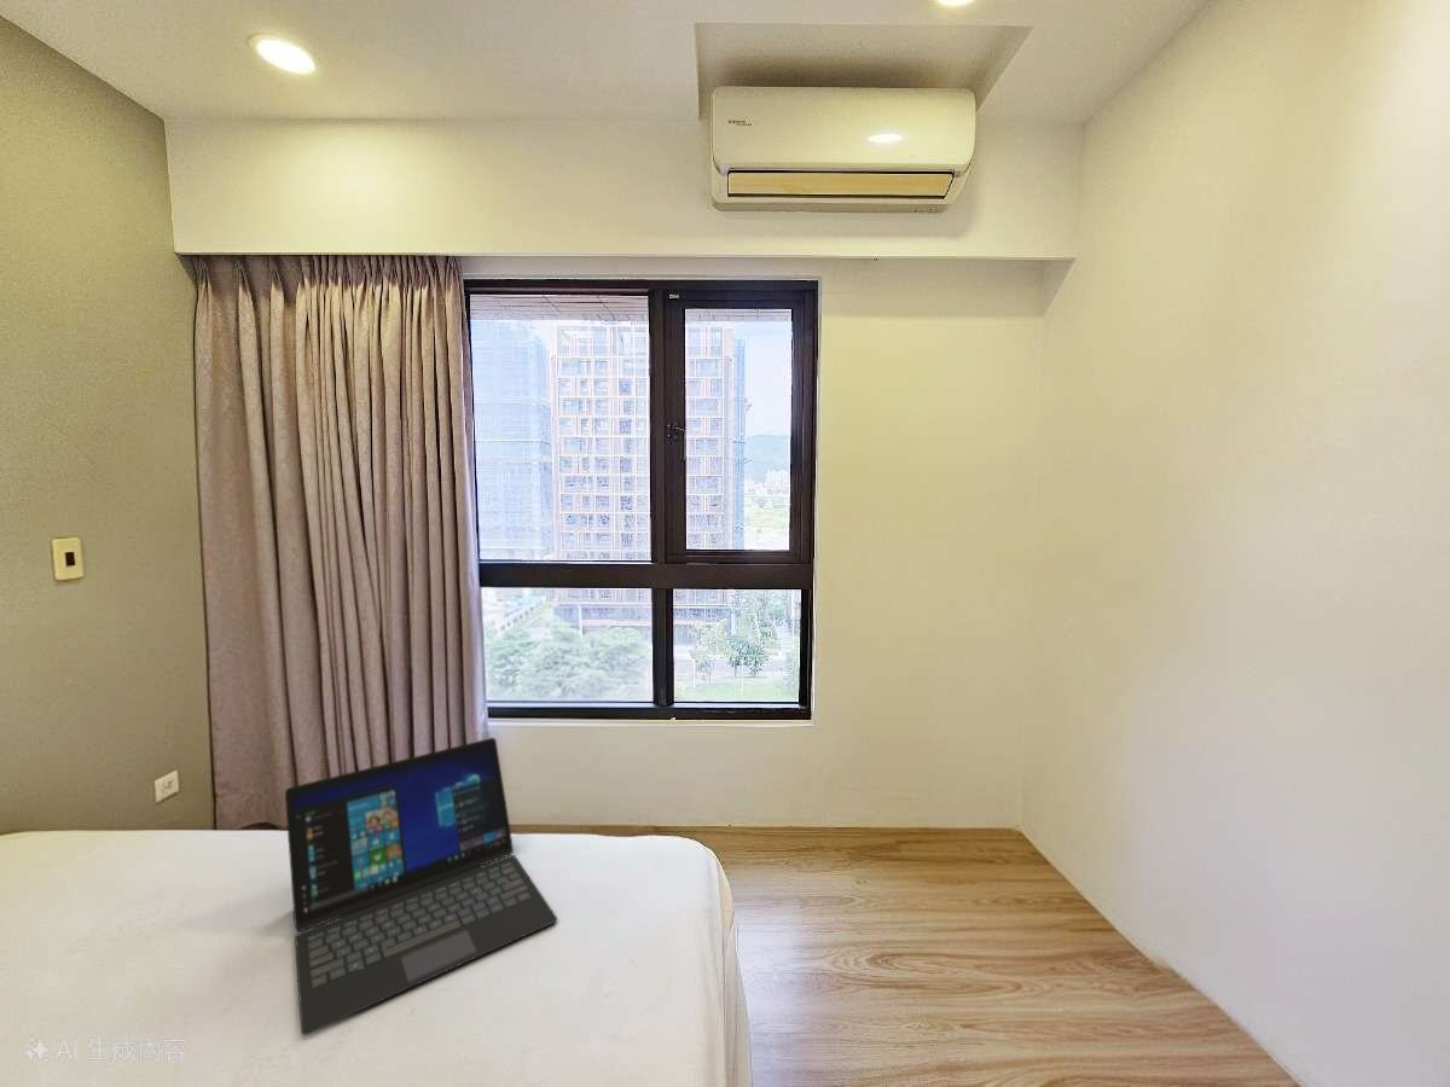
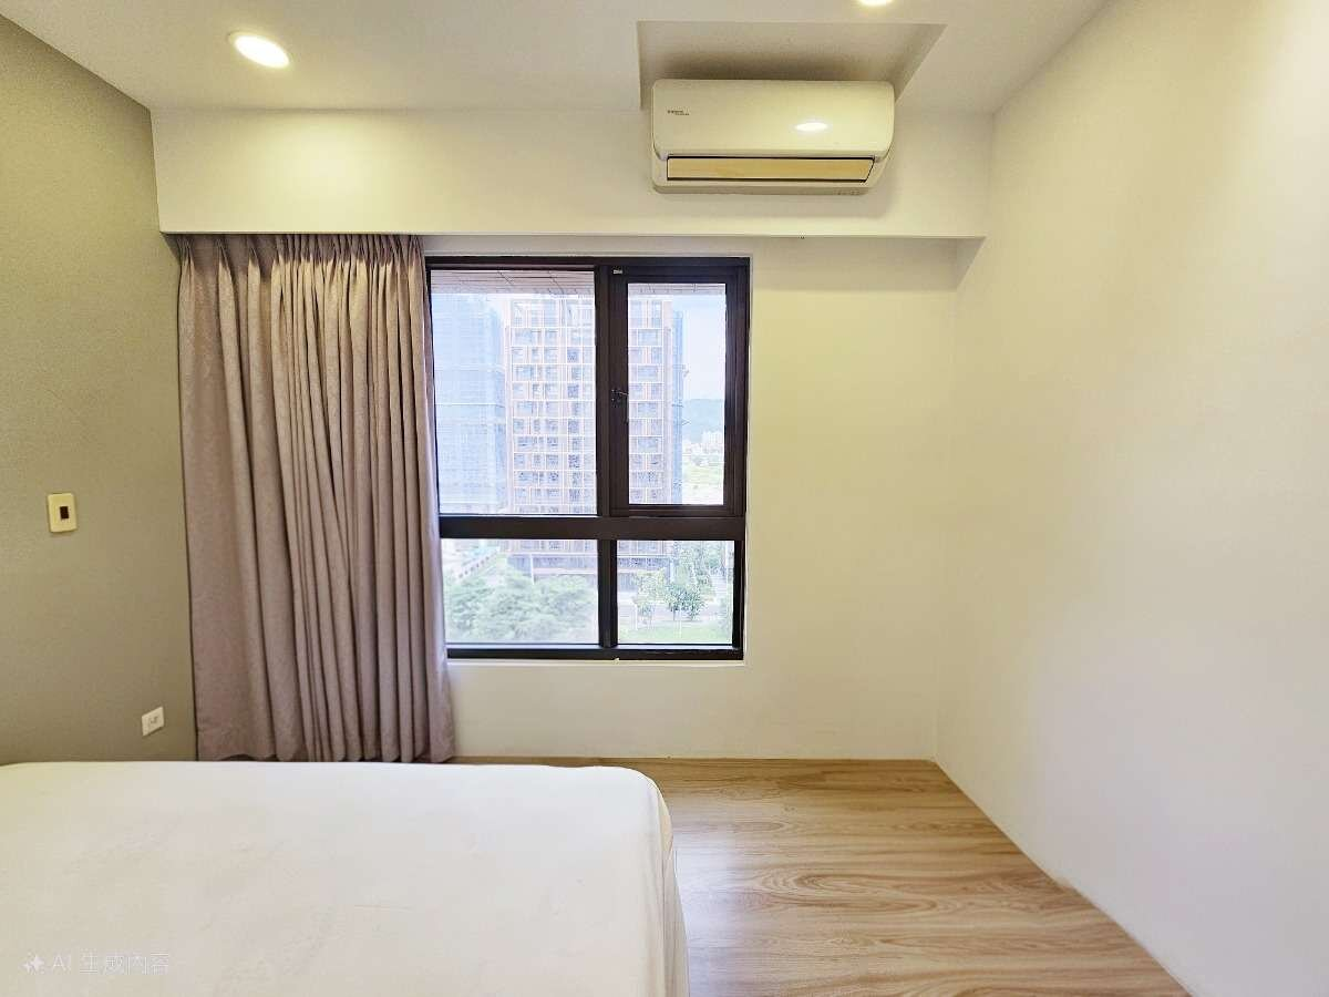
- laptop (419, 853)
